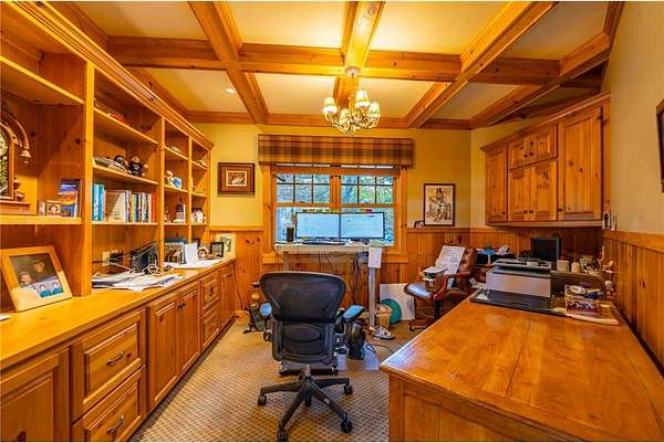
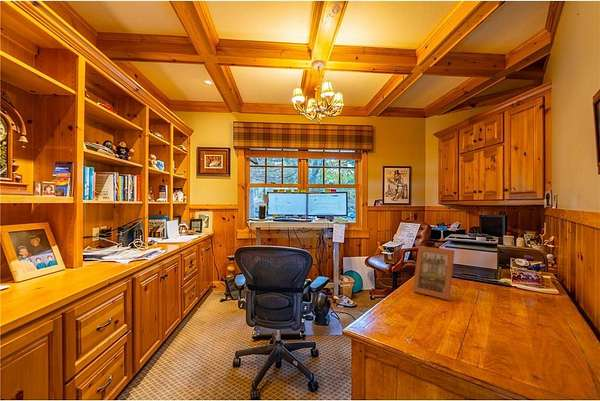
+ picture frame (435, 269)
